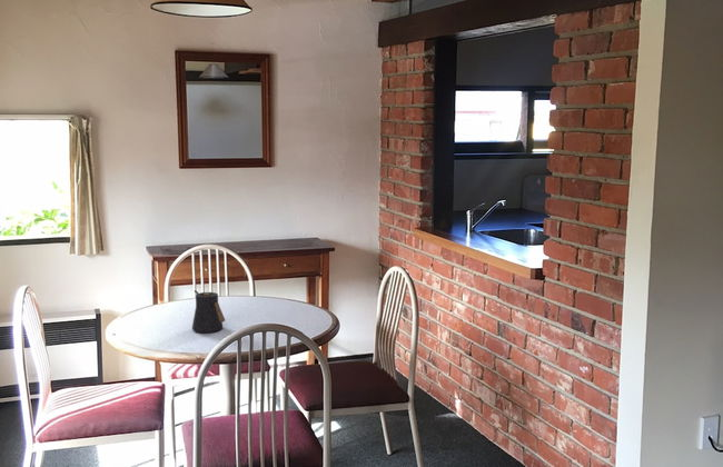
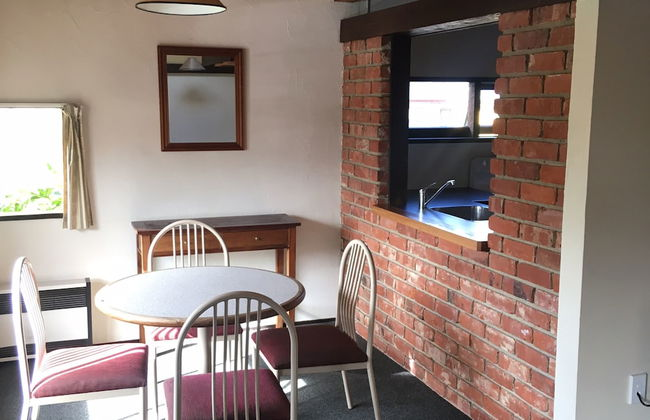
- kettle (208, 311)
